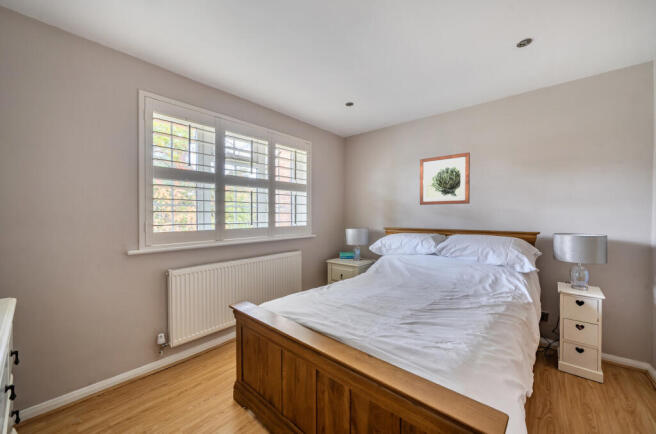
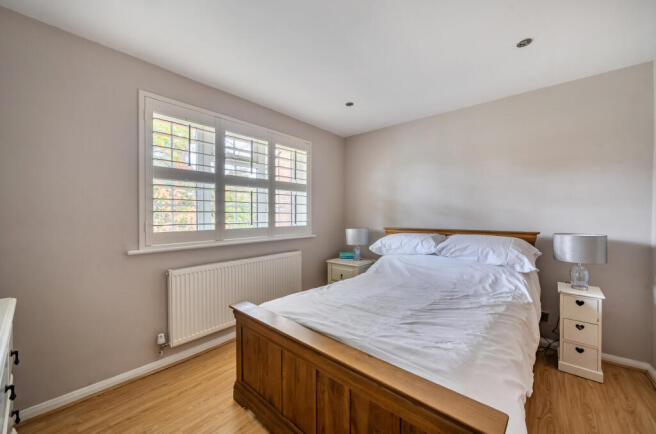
- wall art (443, 180)
